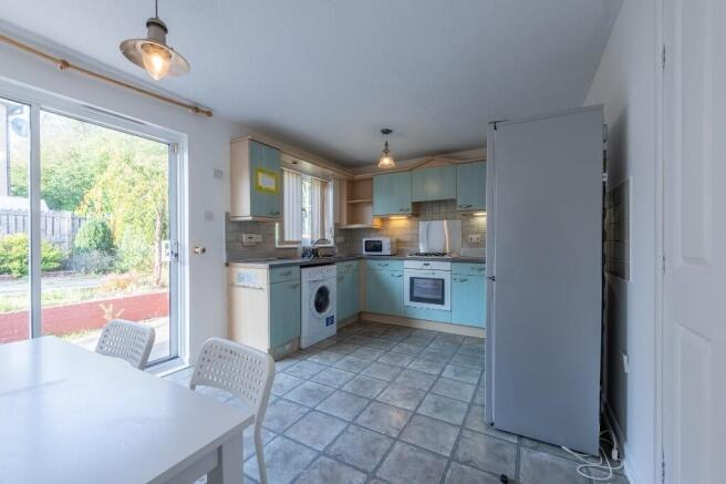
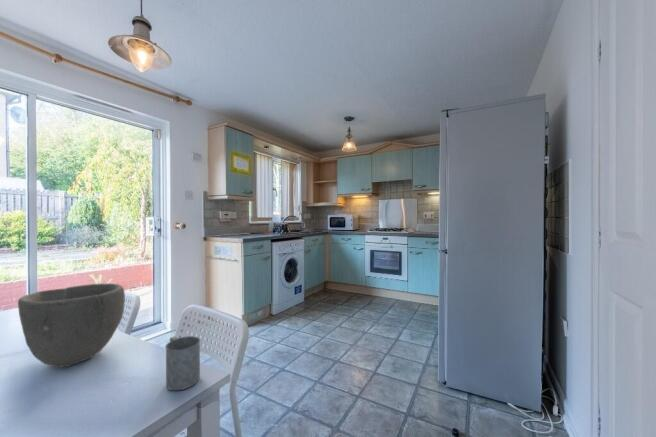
+ mug (180, 359)
+ bowl (76, 323)
